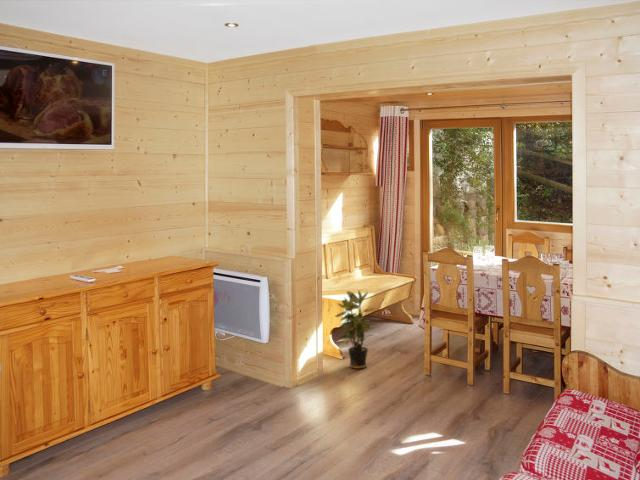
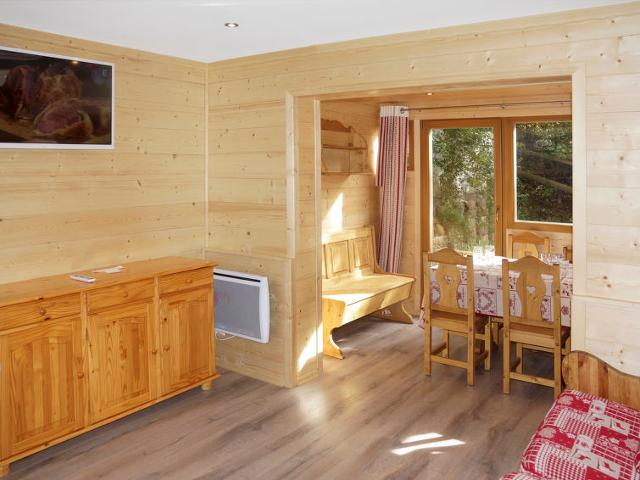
- potted plant (355, 329)
